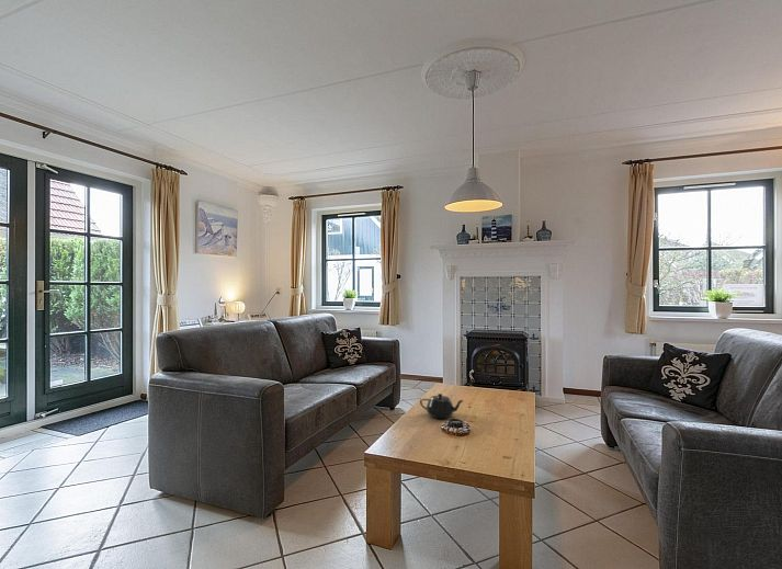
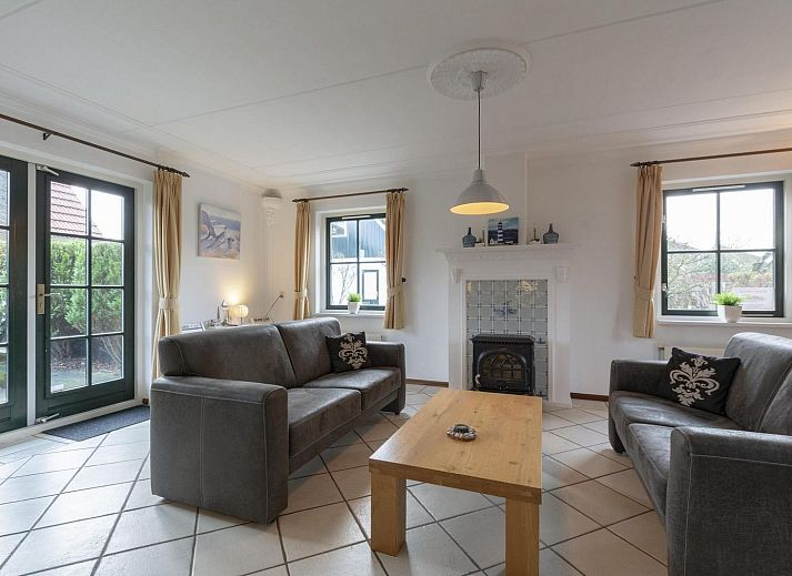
- teapot (441, 405)
